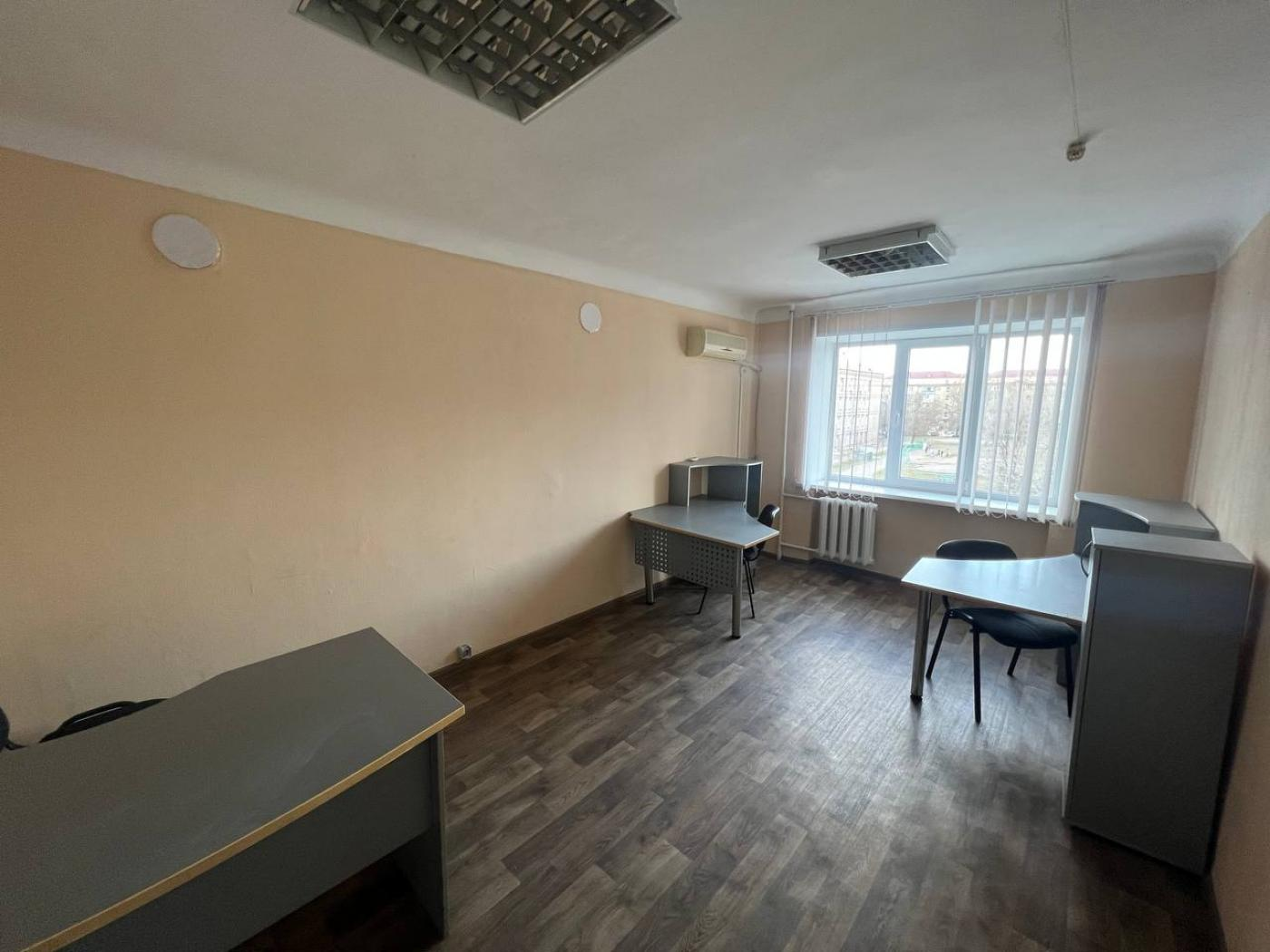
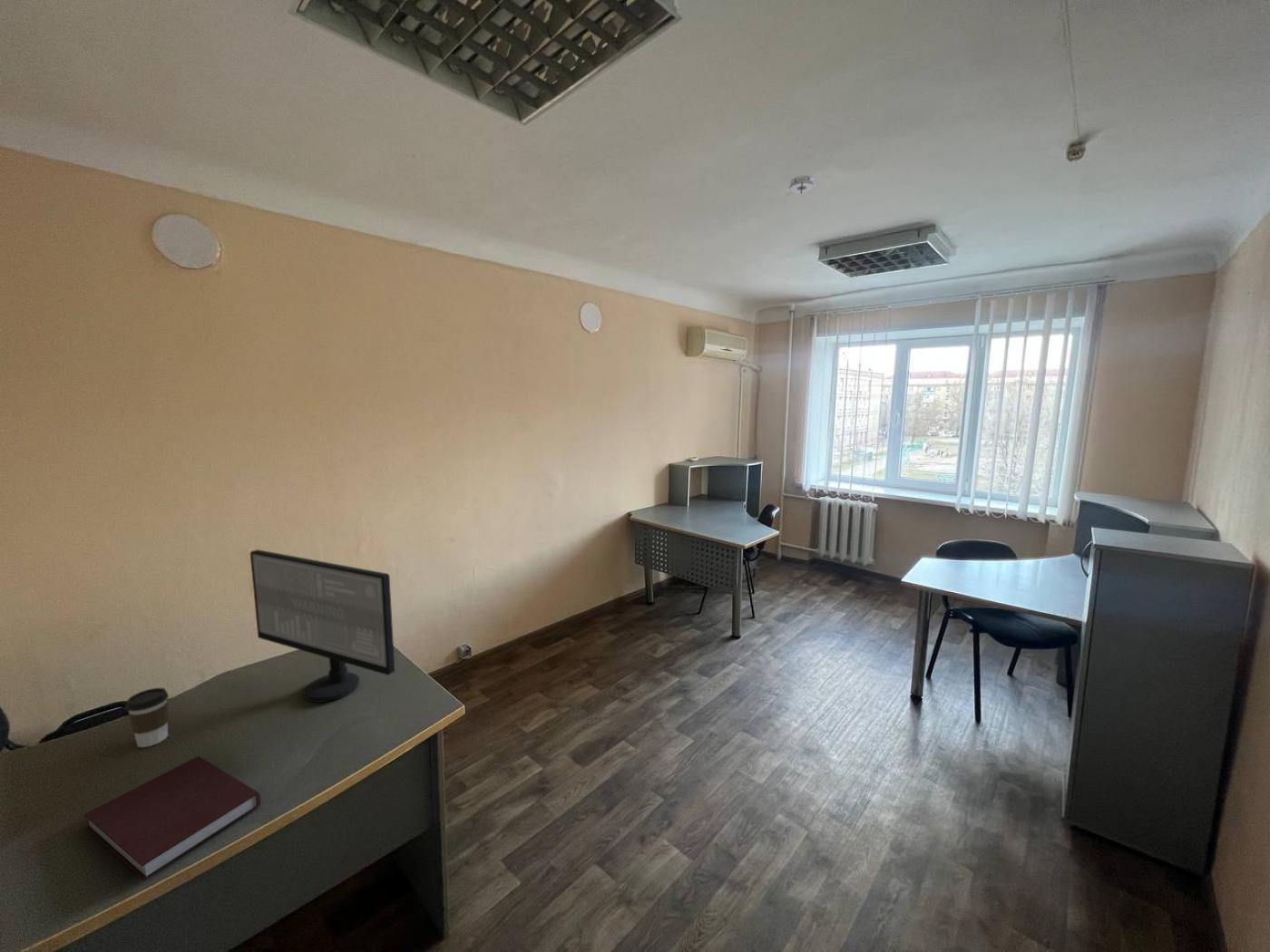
+ coffee cup (150, 717)
+ notebook (175, 809)
+ smoke detector (800, 185)
+ computer monitor (327, 625)
